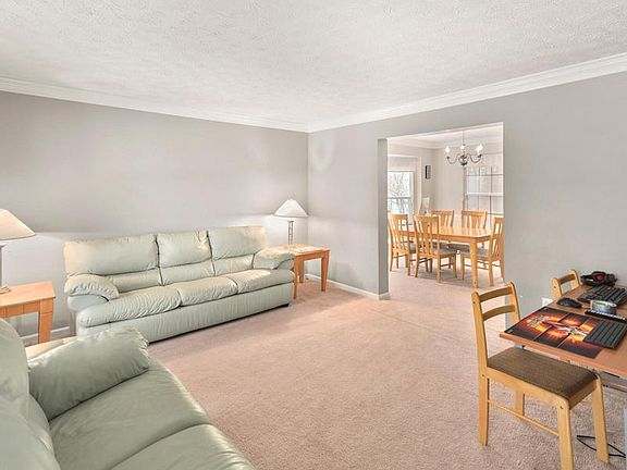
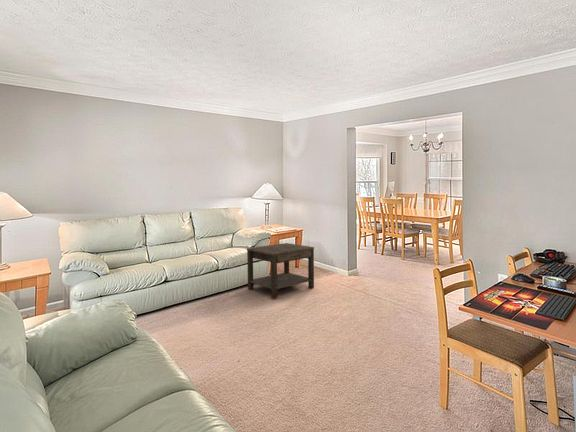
+ side table (284, 268)
